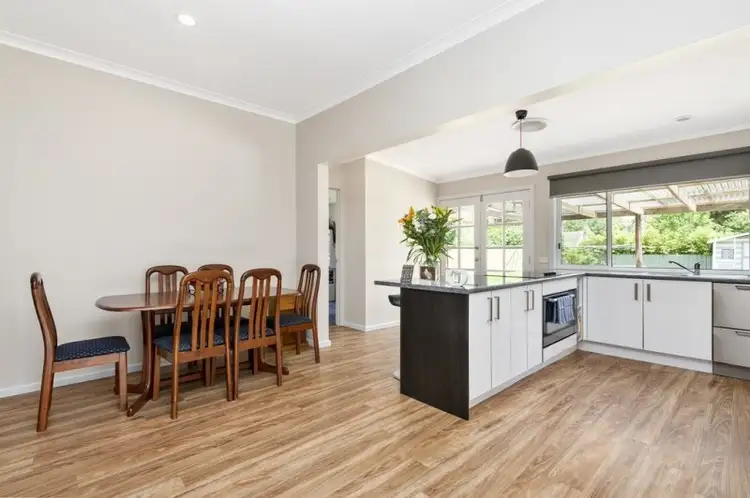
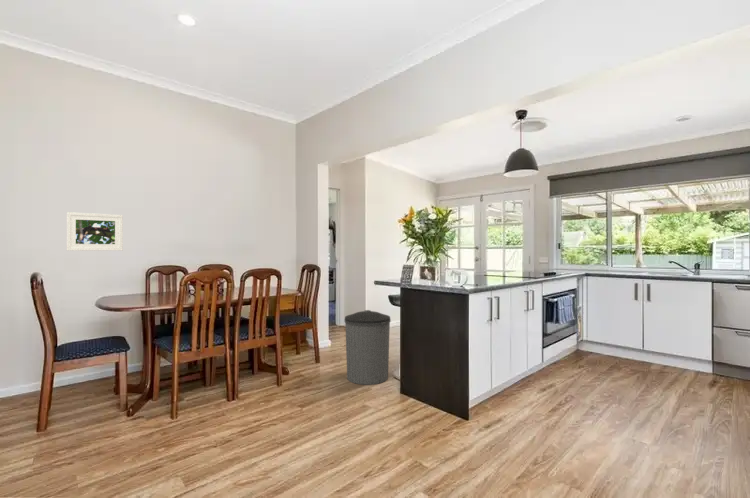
+ trash can (367, 343)
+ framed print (95, 232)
